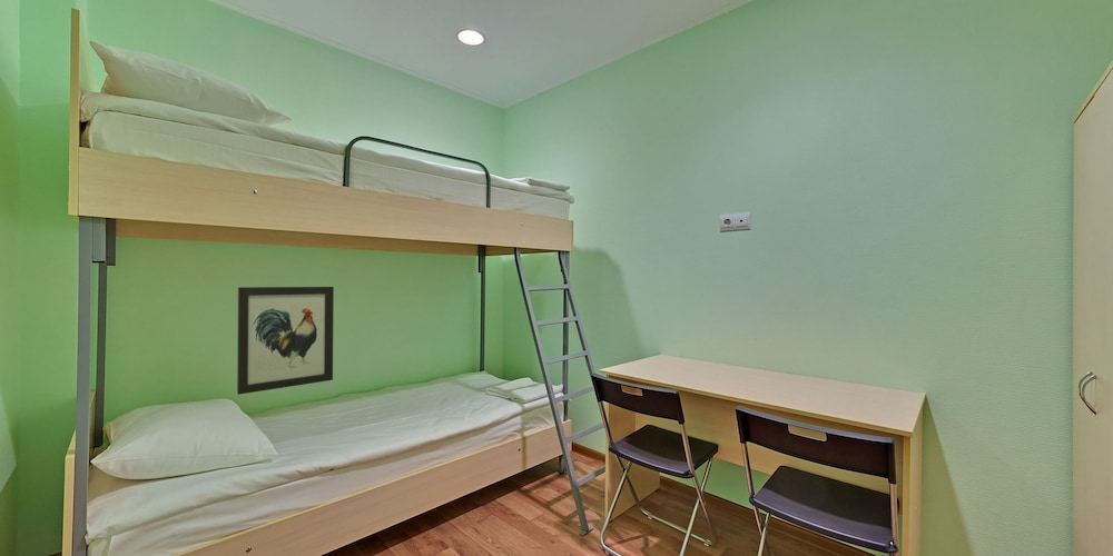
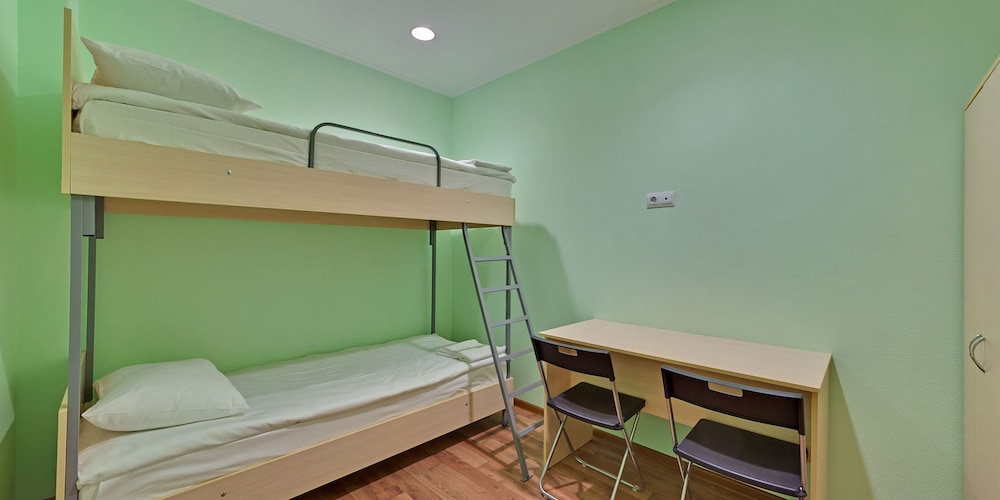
- wall art (288, 336)
